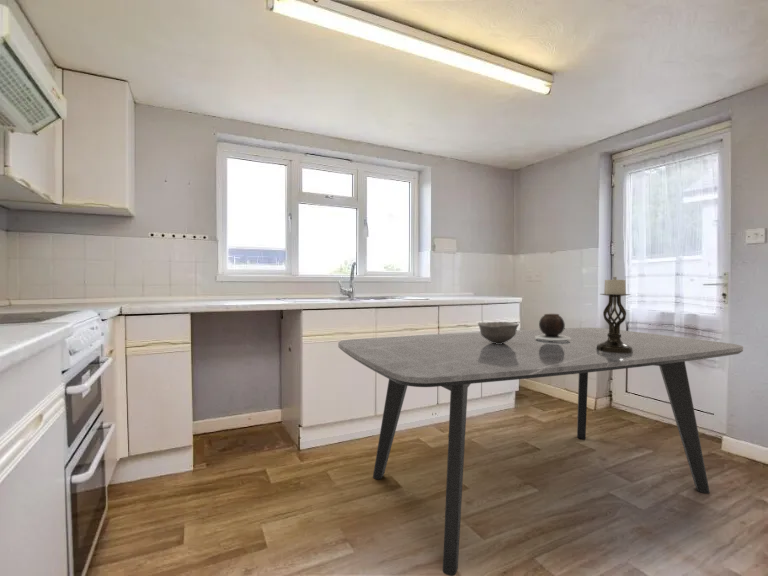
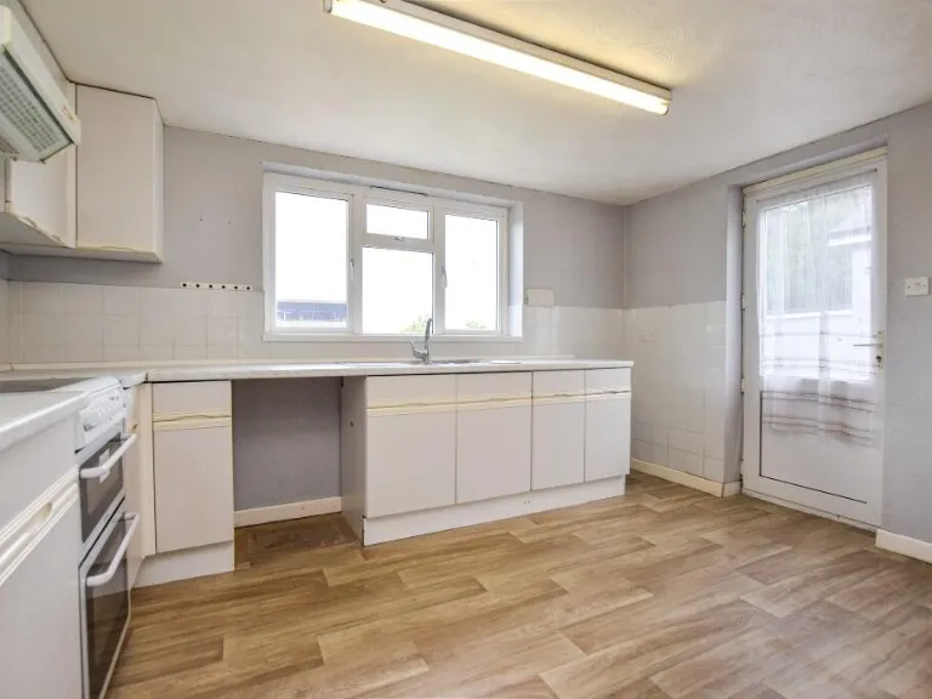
- dining table (536, 377)
- candle holder (615, 312)
- bowl (498, 332)
- vase (552, 326)
